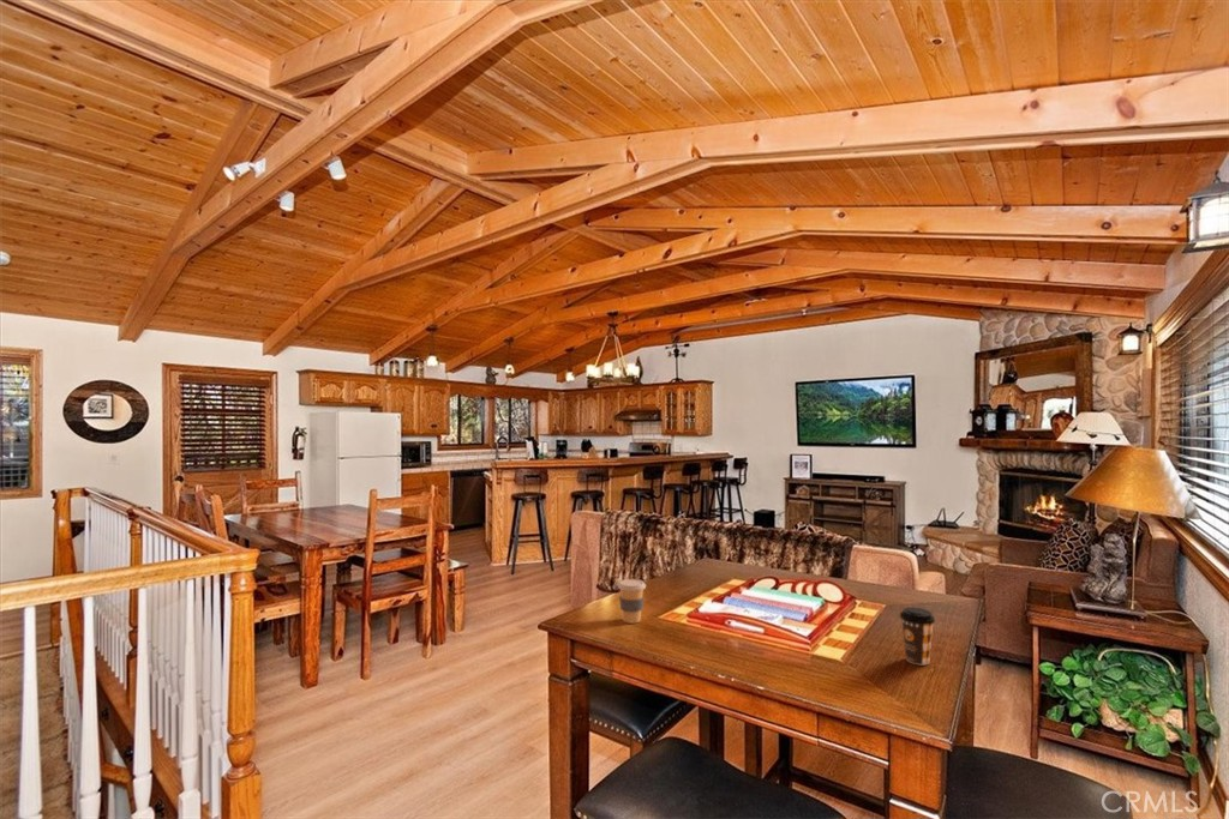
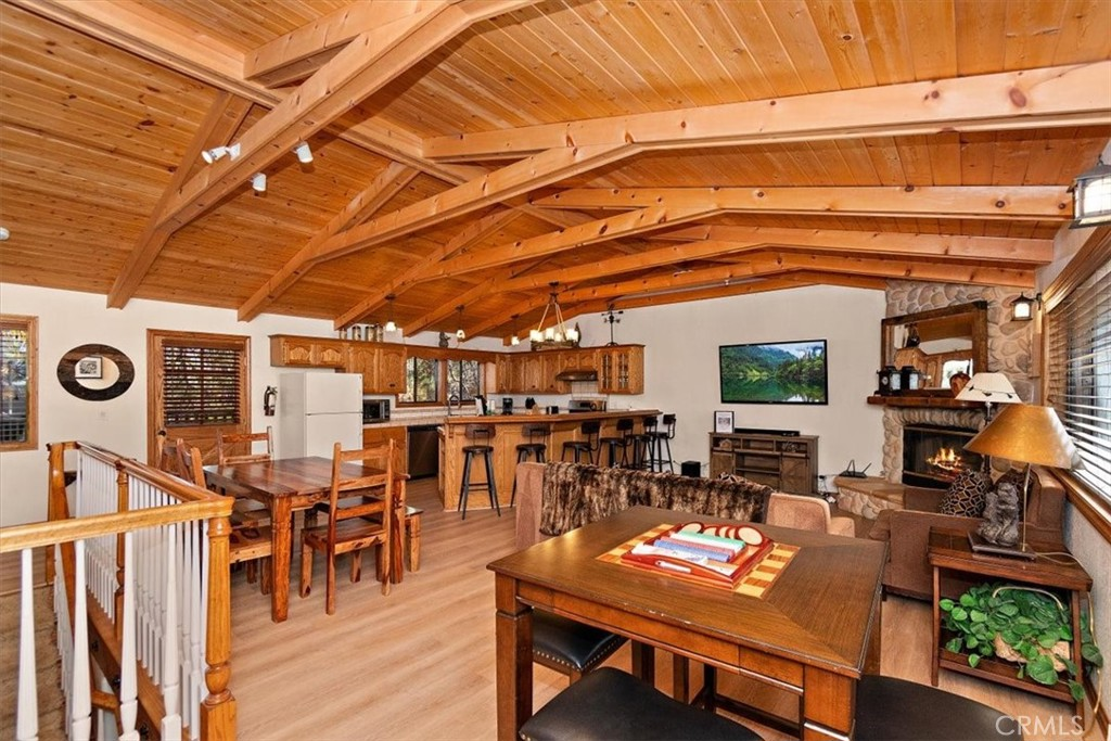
- coffee cup (631, 601)
- coffee cup (917, 636)
